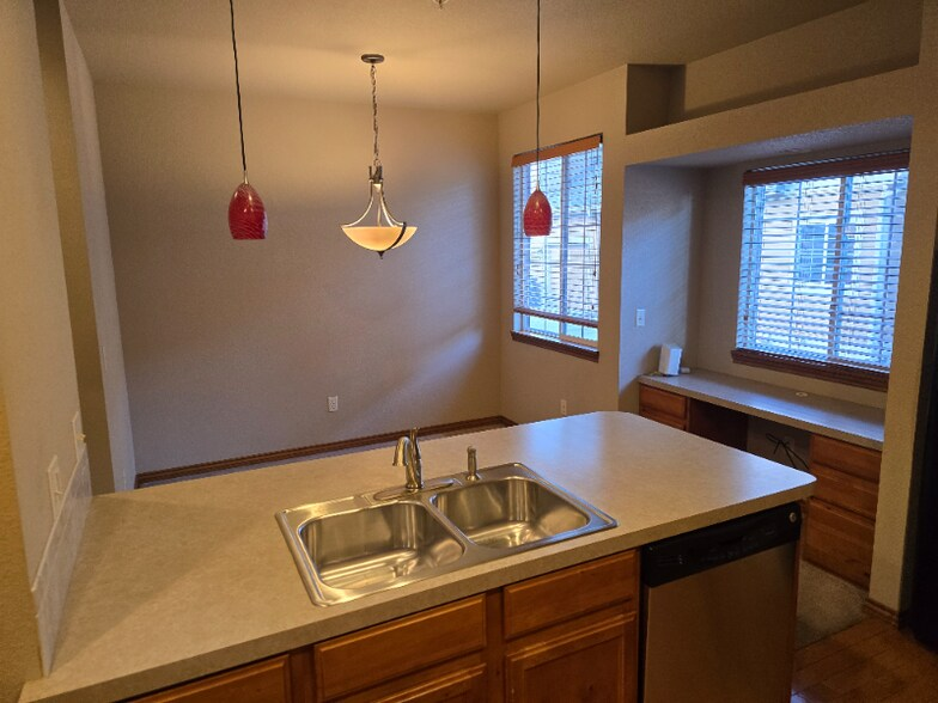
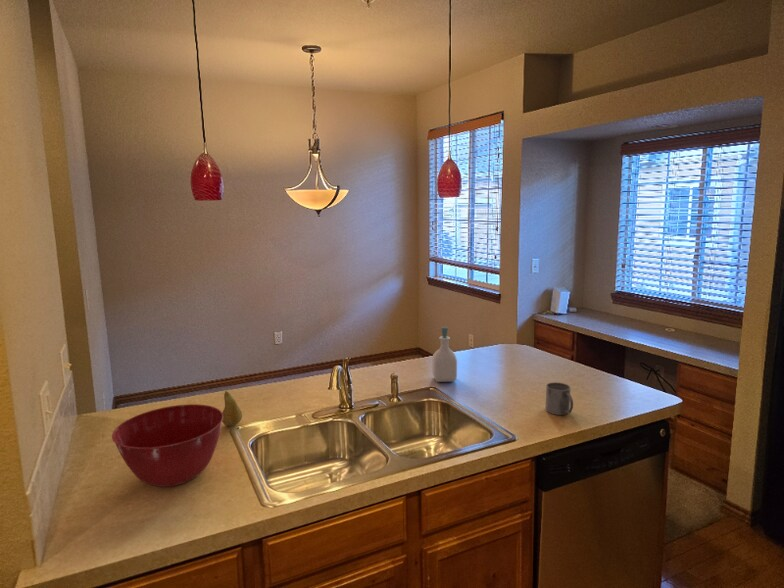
+ mug (561, 400)
+ soap bottle (444, 353)
+ mixing bowl (172, 449)
+ fruit (231, 408)
